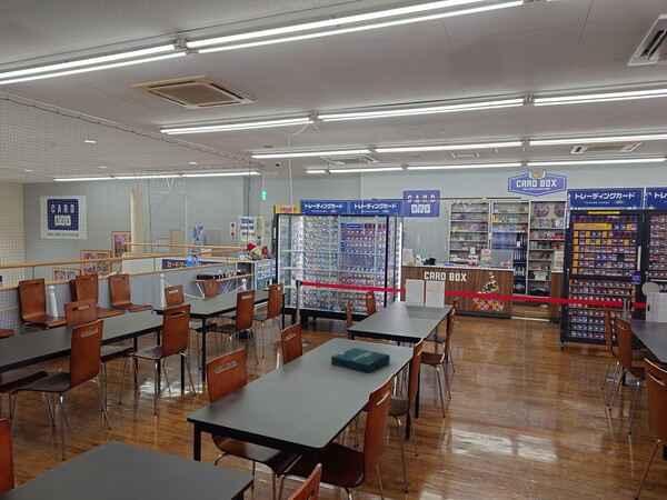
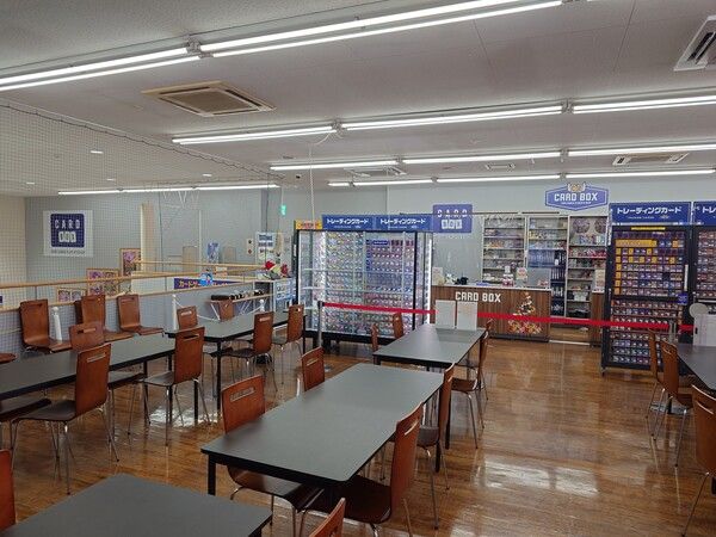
- pizza box (360, 359)
